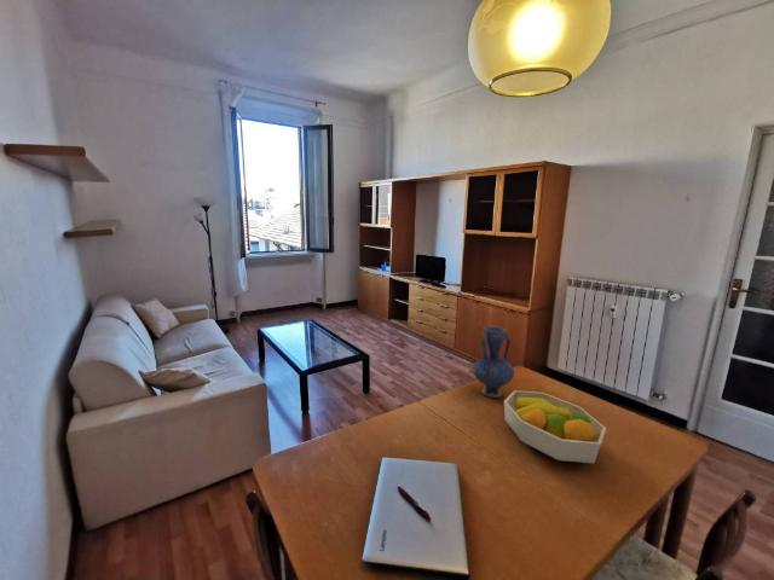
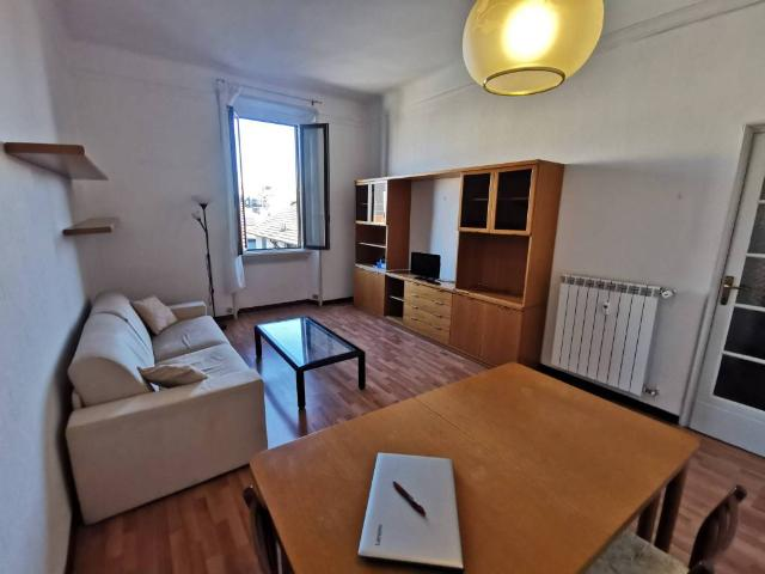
- vase (493, 361)
- fruit bowl (550, 420)
